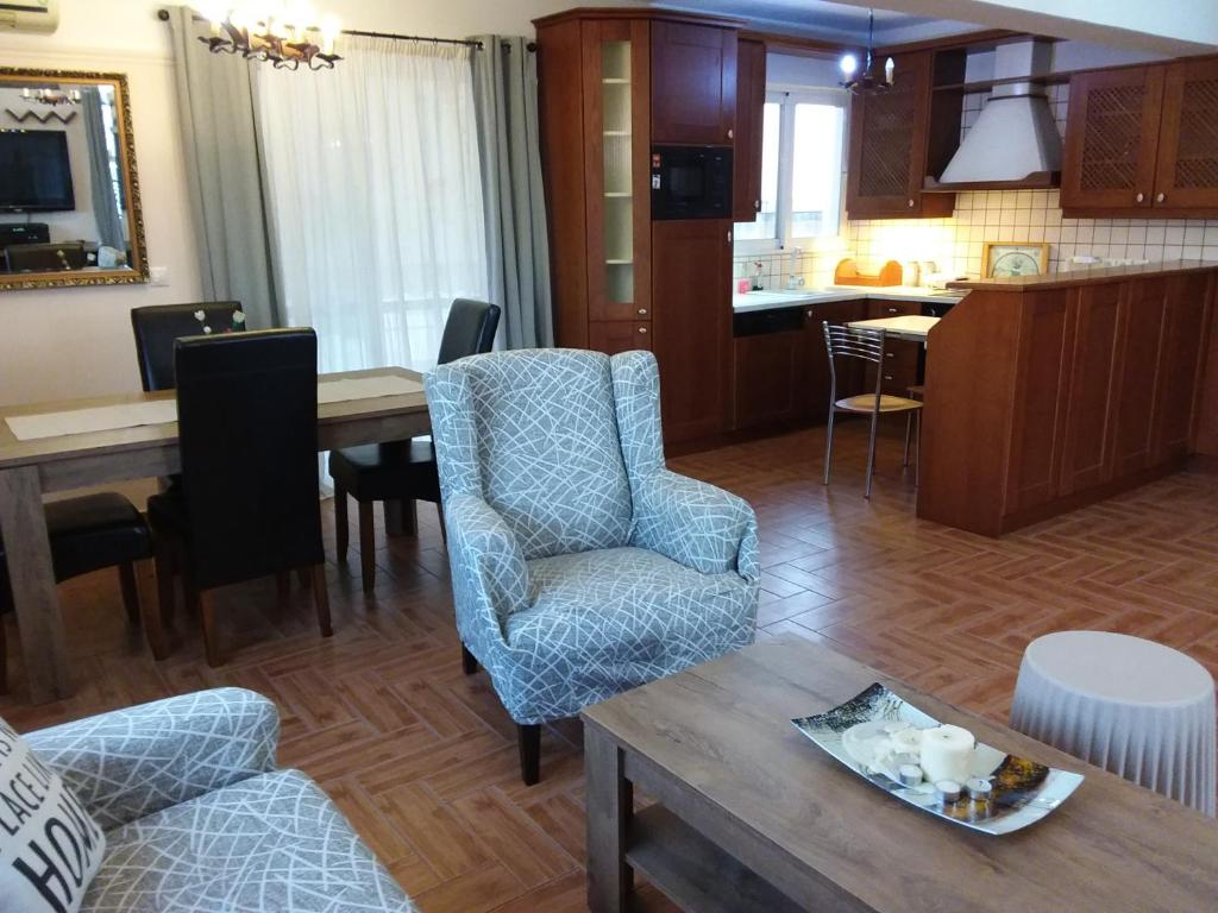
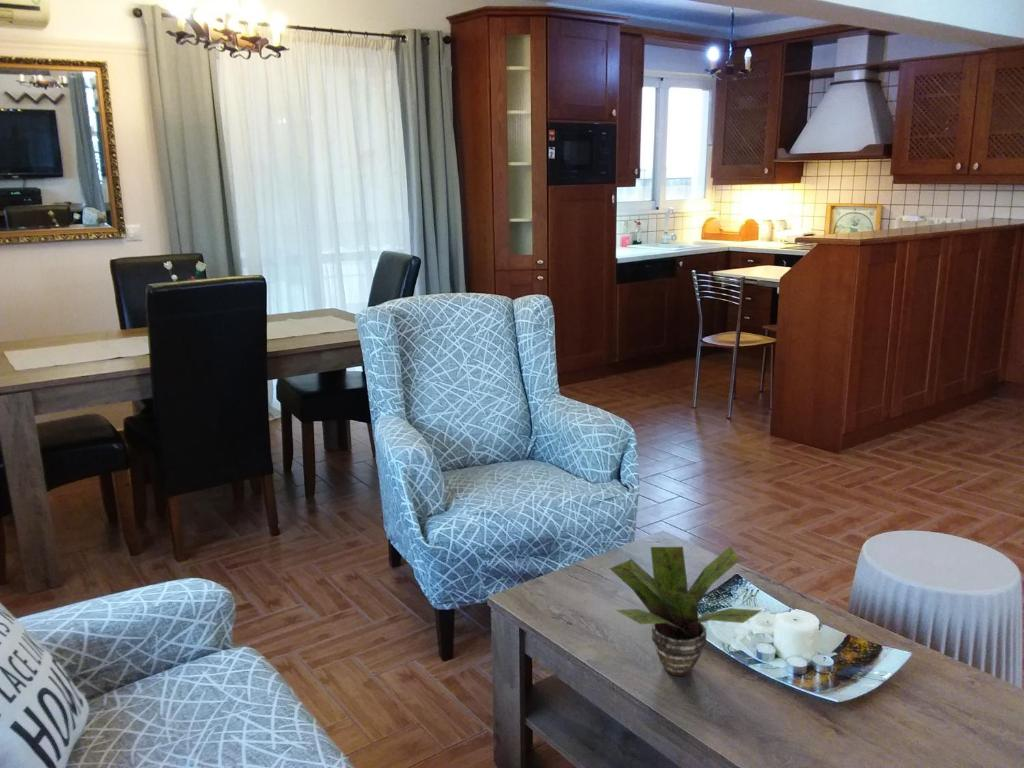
+ potted plant (678, 611)
